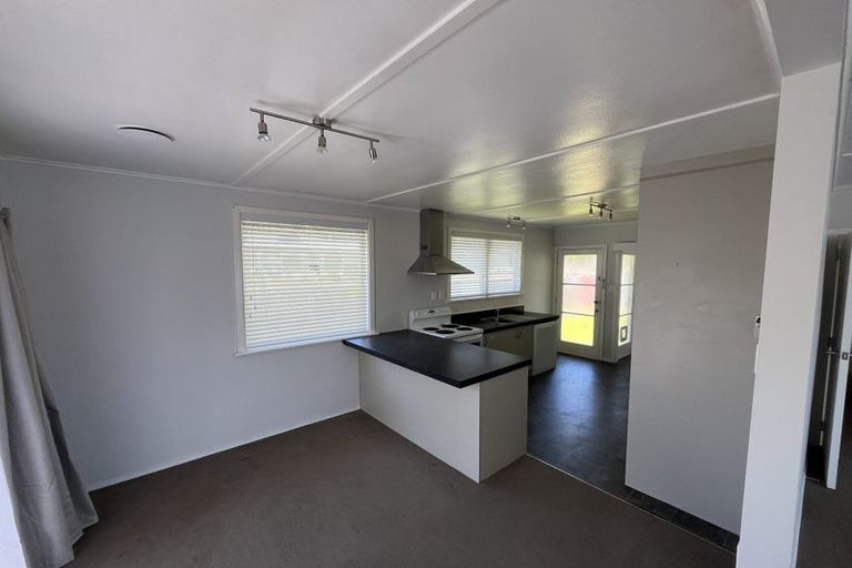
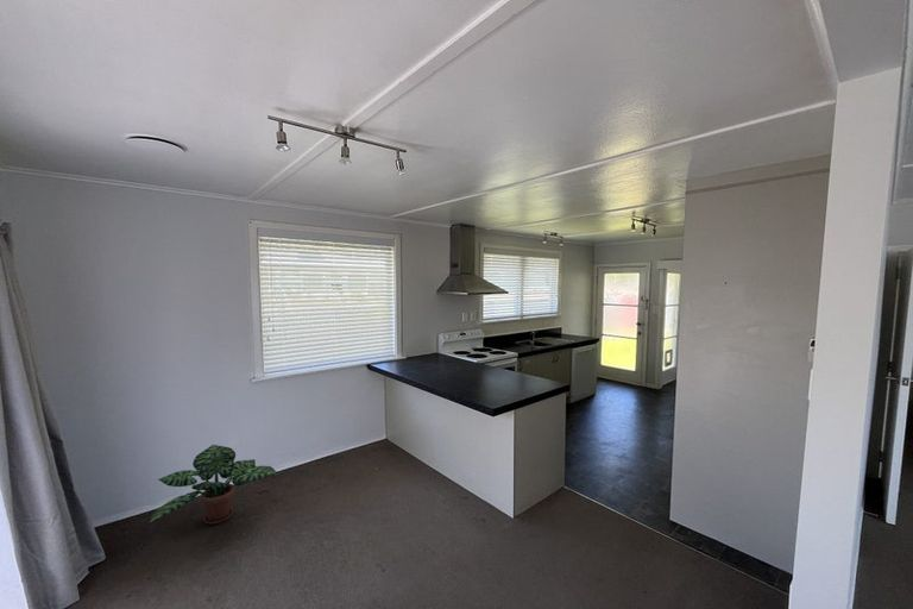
+ potted plant (215, 479)
